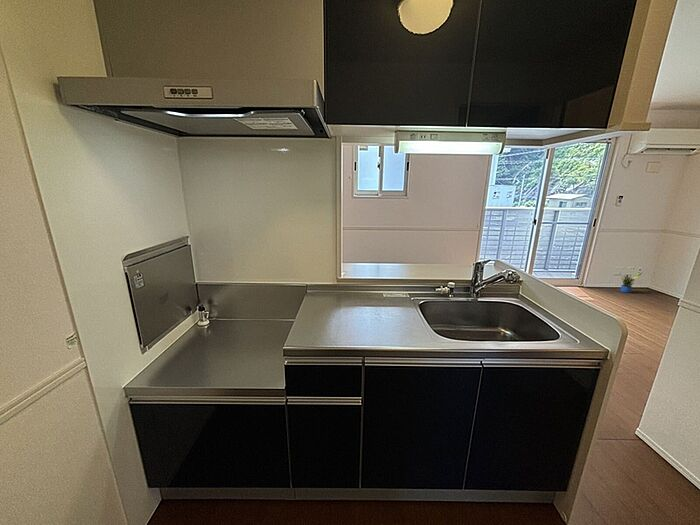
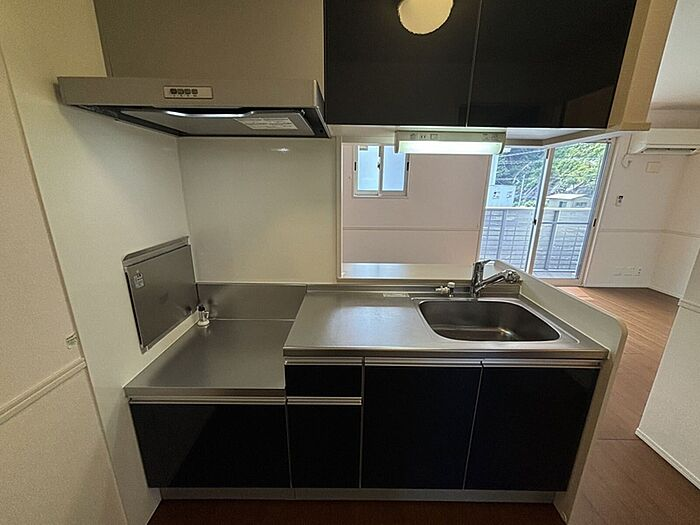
- potted plant (629, 281)
